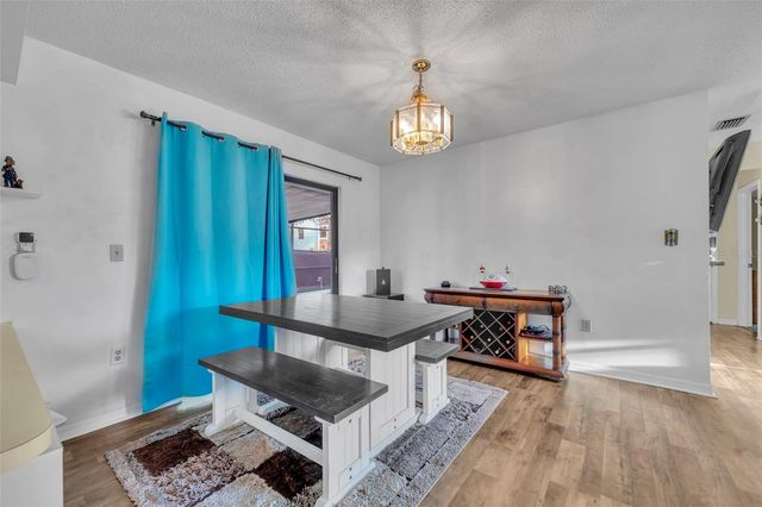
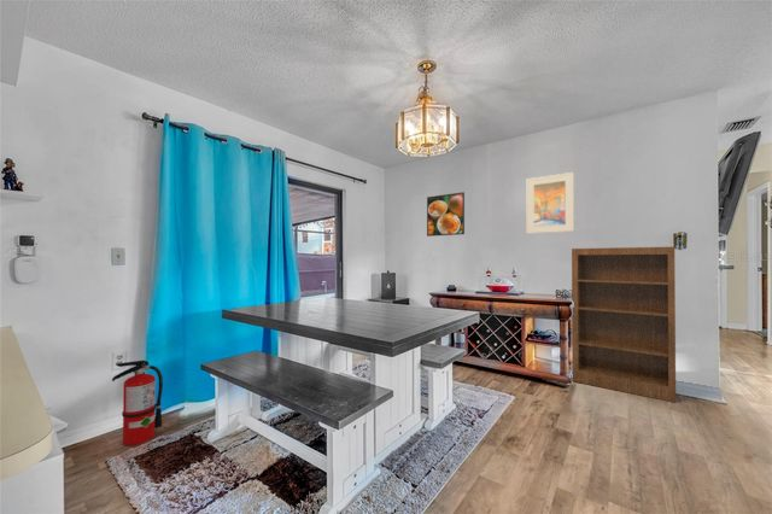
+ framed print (549, 204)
+ fire extinguisher (140, 399)
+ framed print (444, 215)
+ bookshelf (620, 316)
